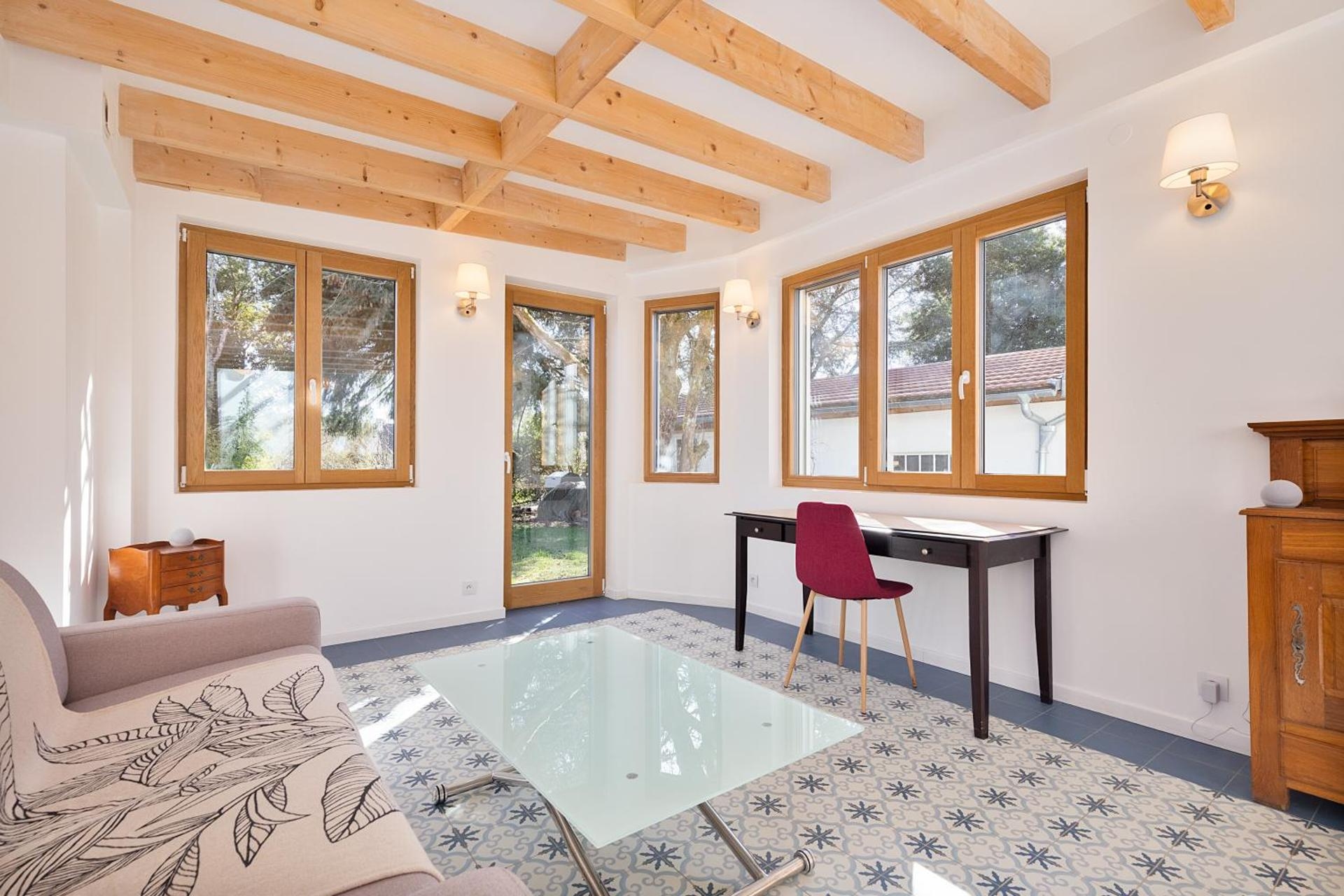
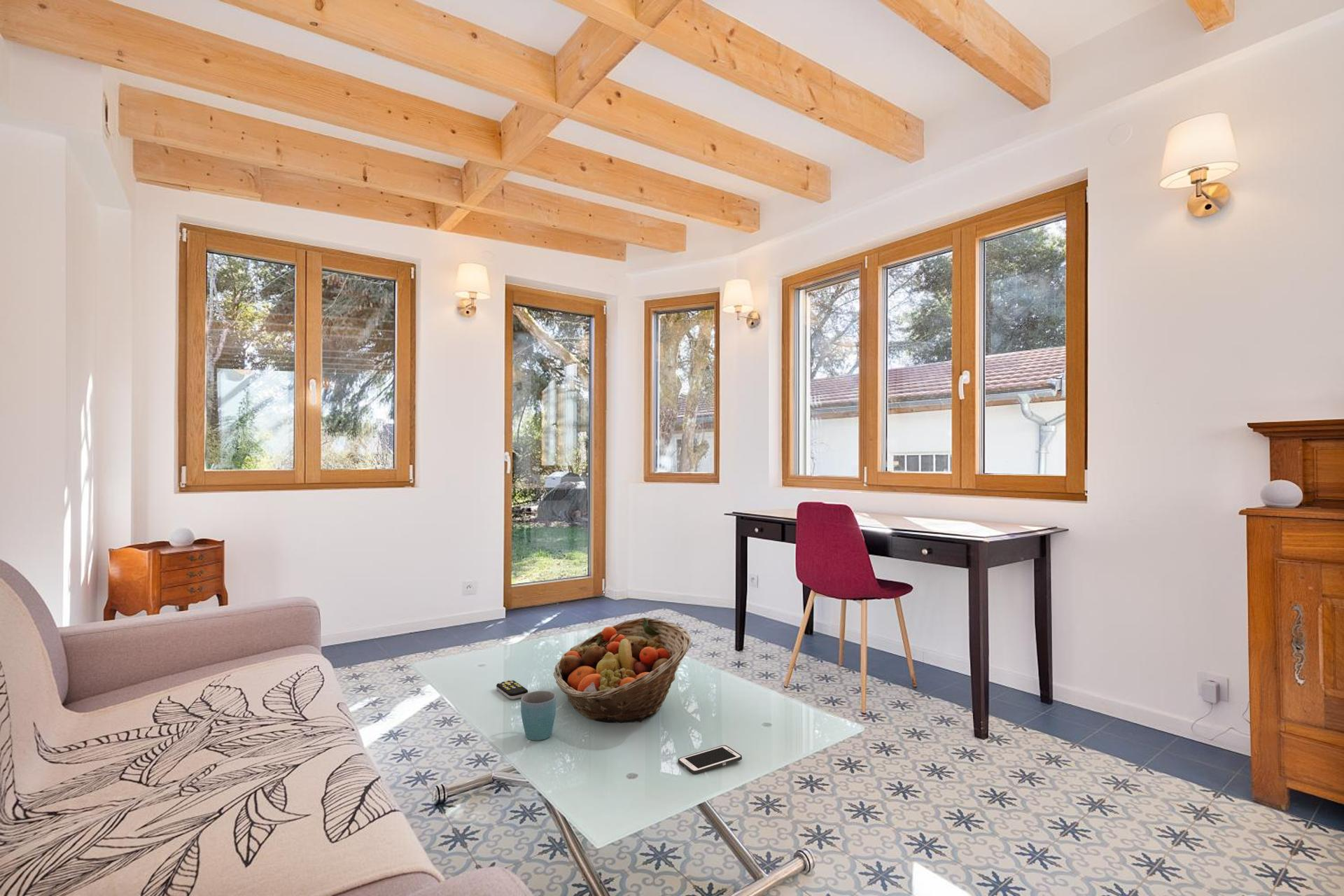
+ fruit basket (622, 666)
+ cell phone (710, 759)
+ remote control (512, 689)
+ mug (536, 713)
